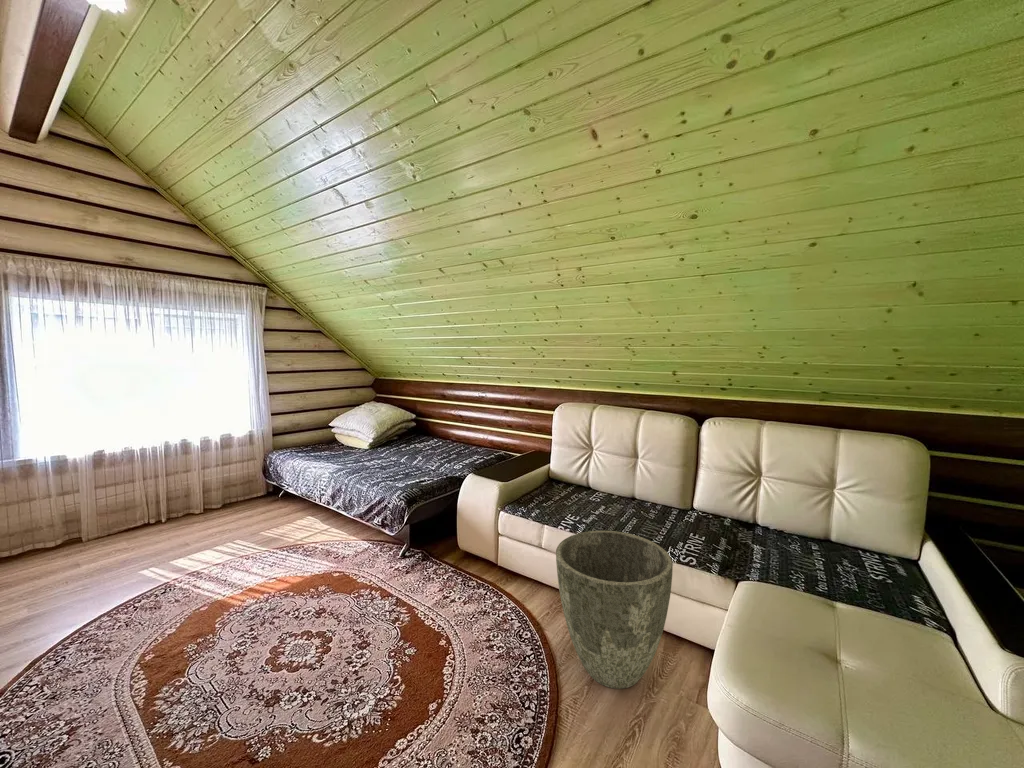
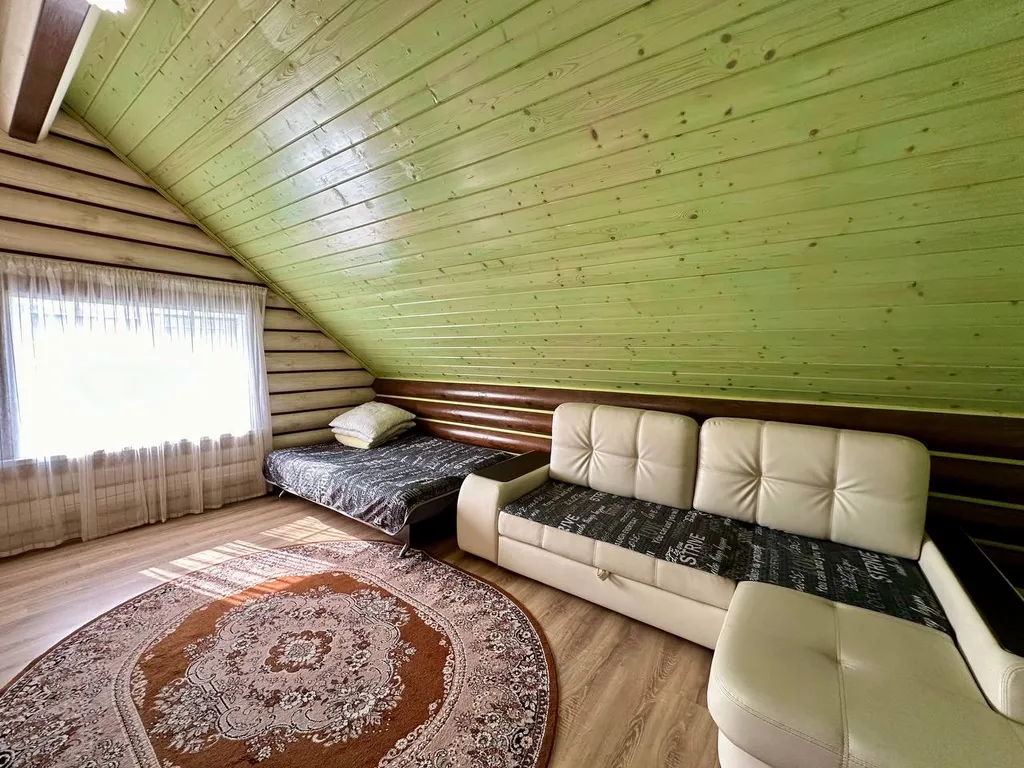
- planter pot (612, 610)
